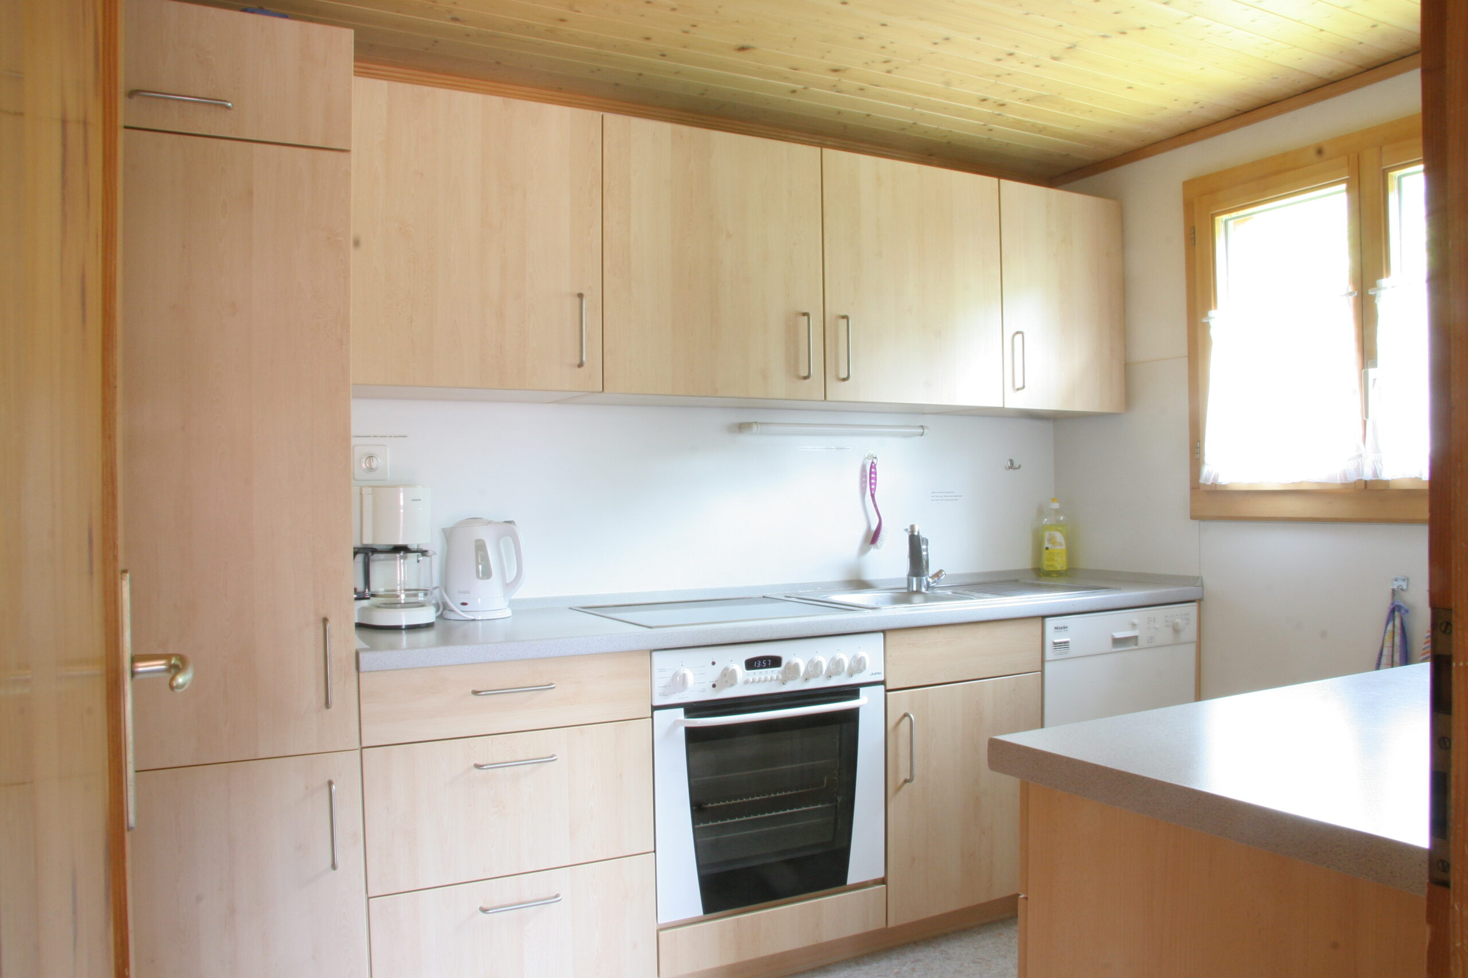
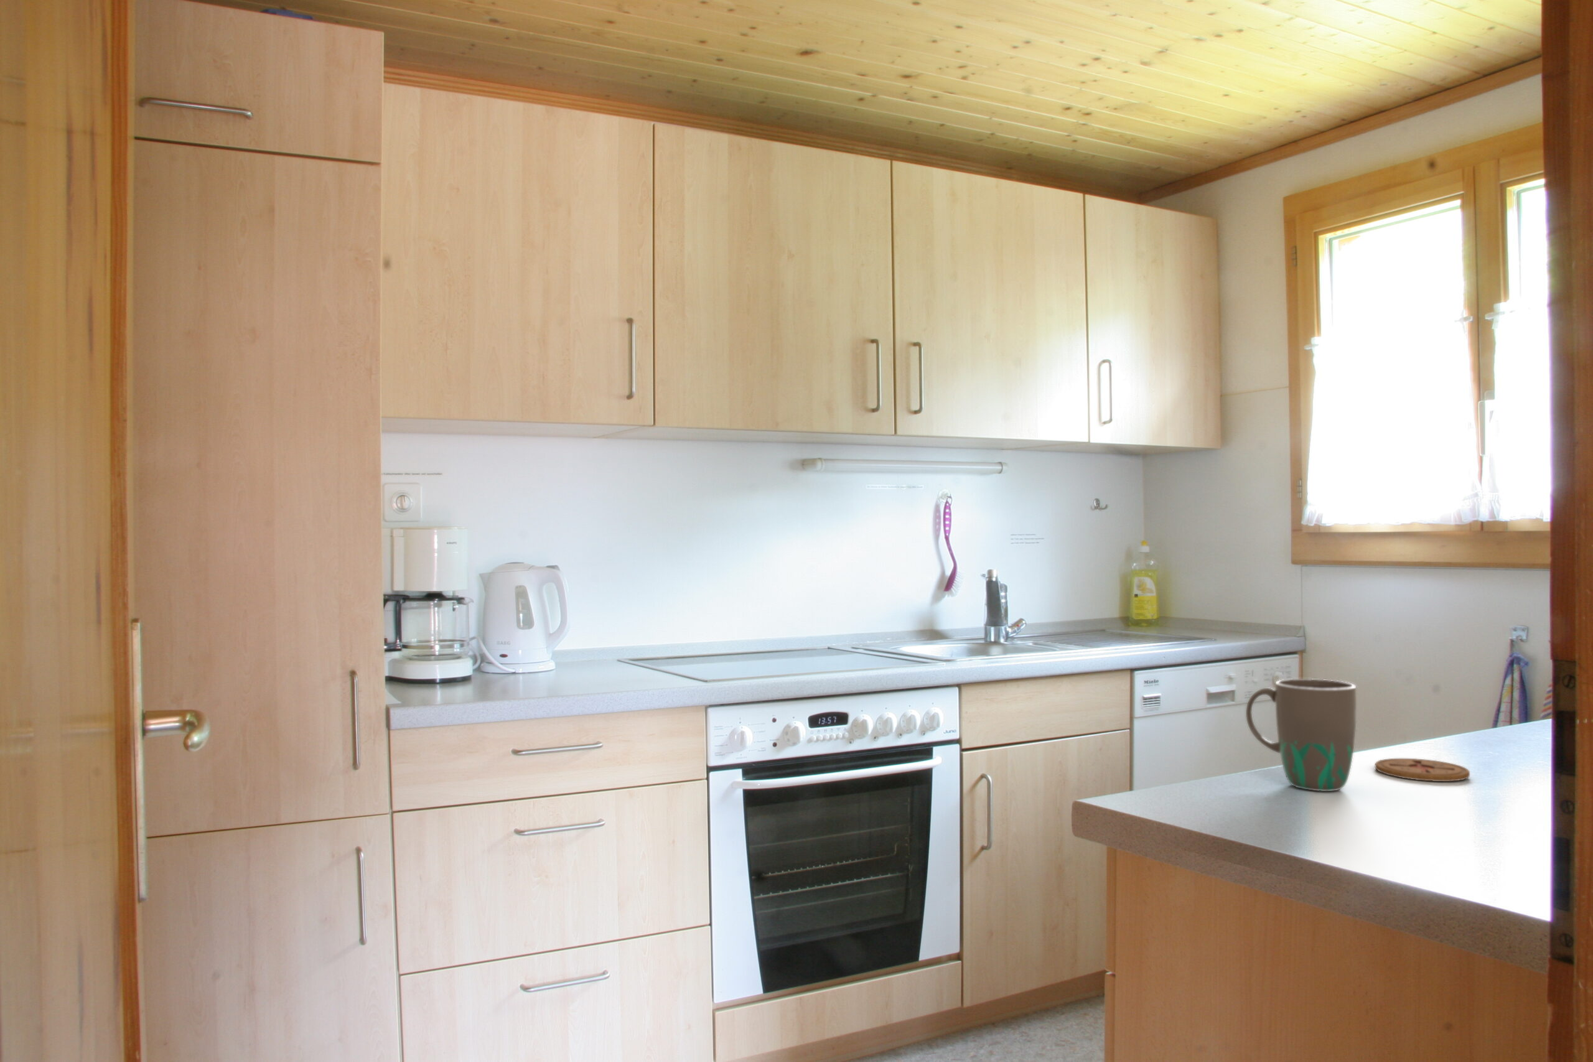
+ mug (1299, 732)
+ coaster (1421, 769)
